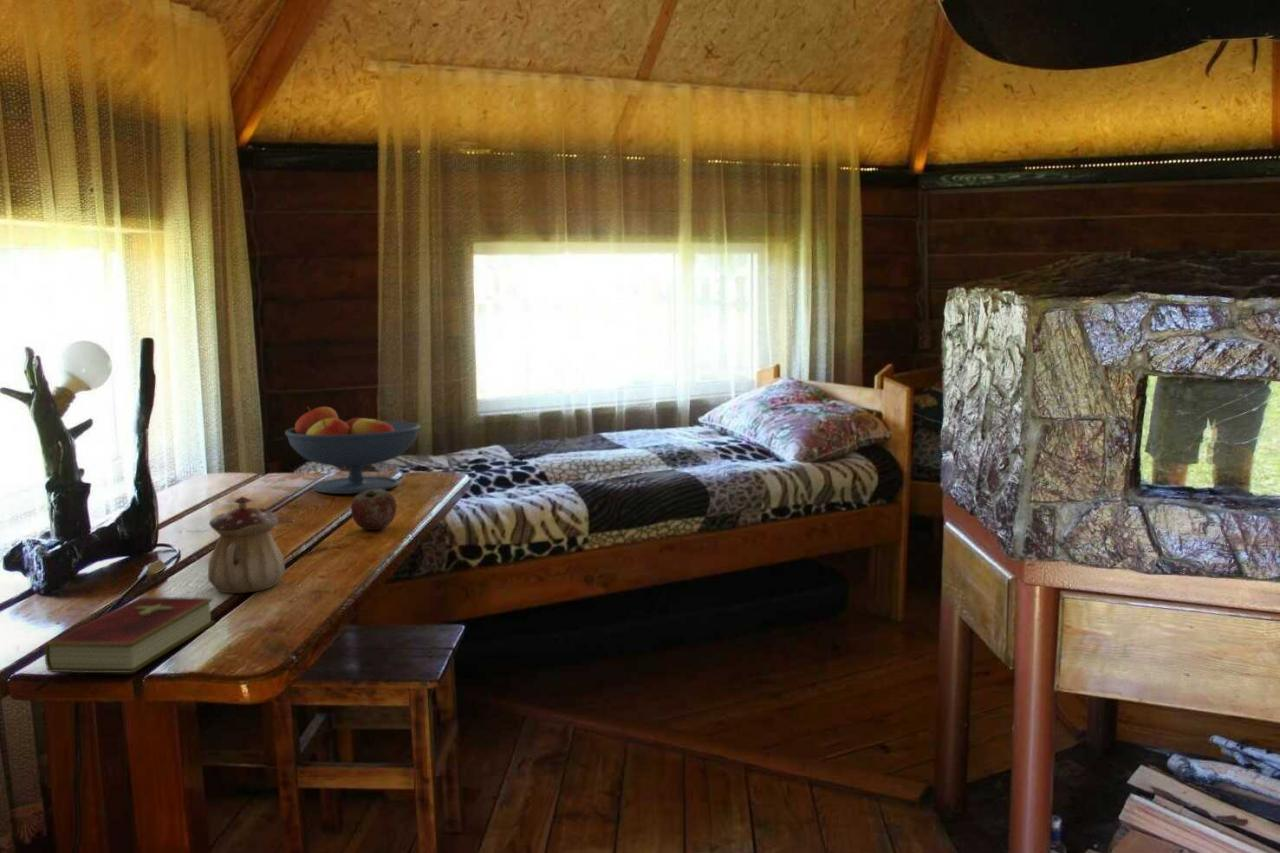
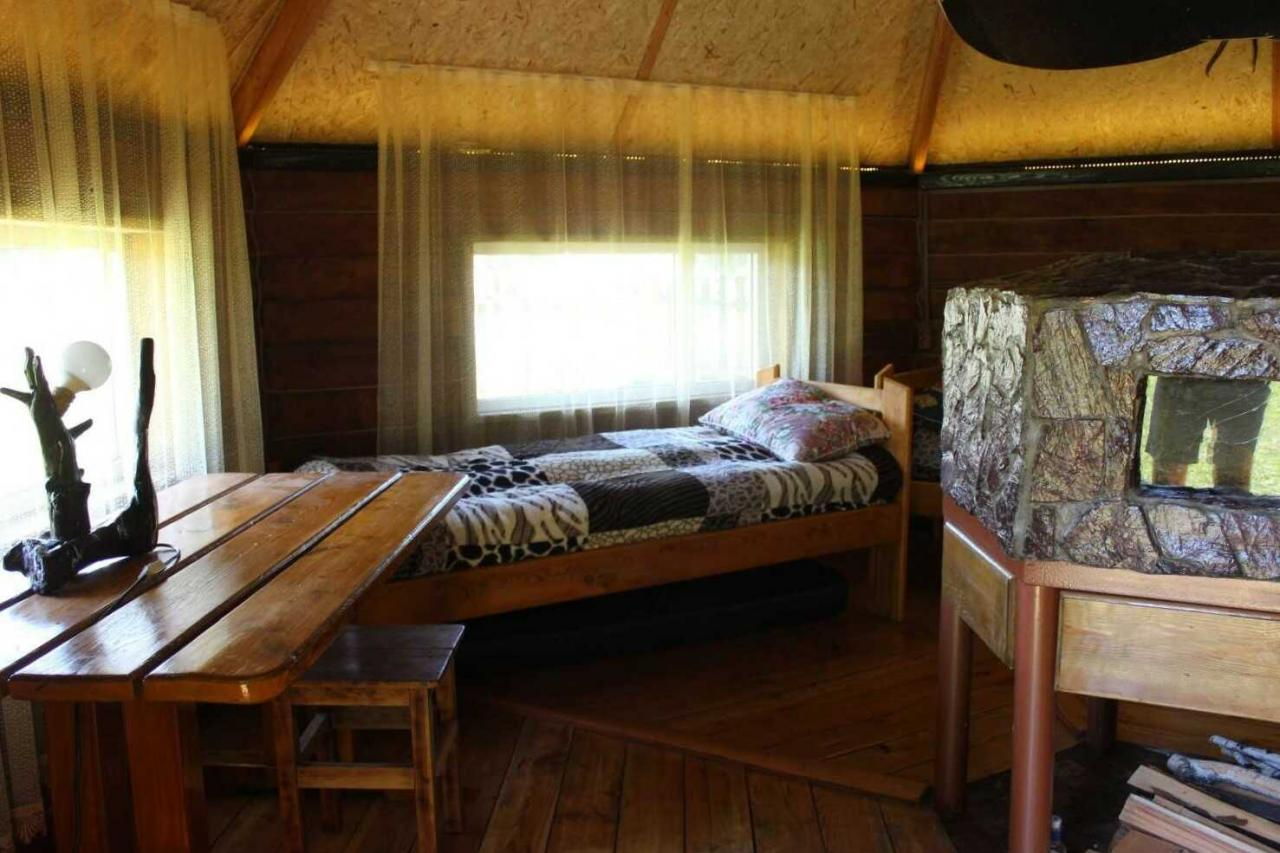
- apple (373, 509)
- hardcover book (135, 631)
- teapot (243, 542)
- fruit bowl (354, 446)
